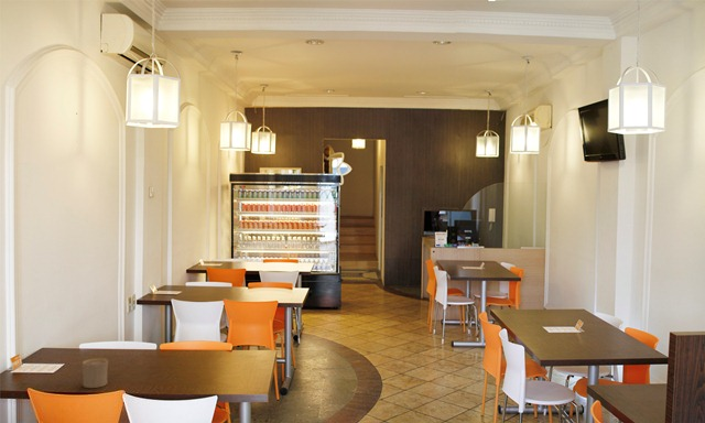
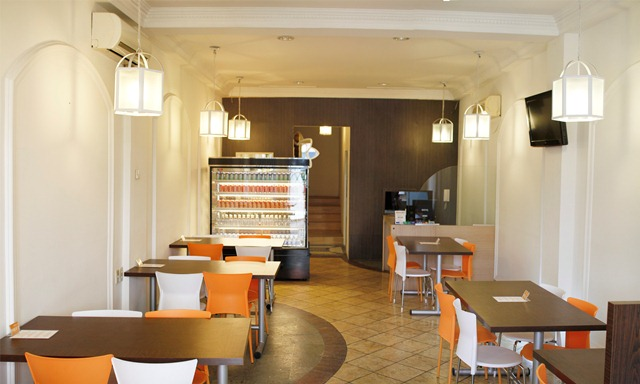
- cup (95, 372)
